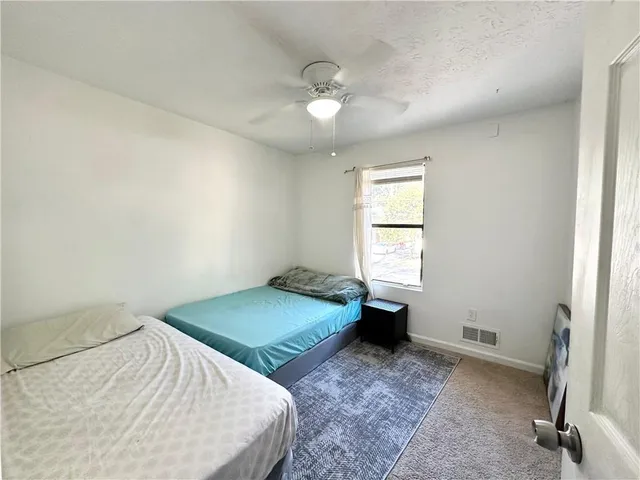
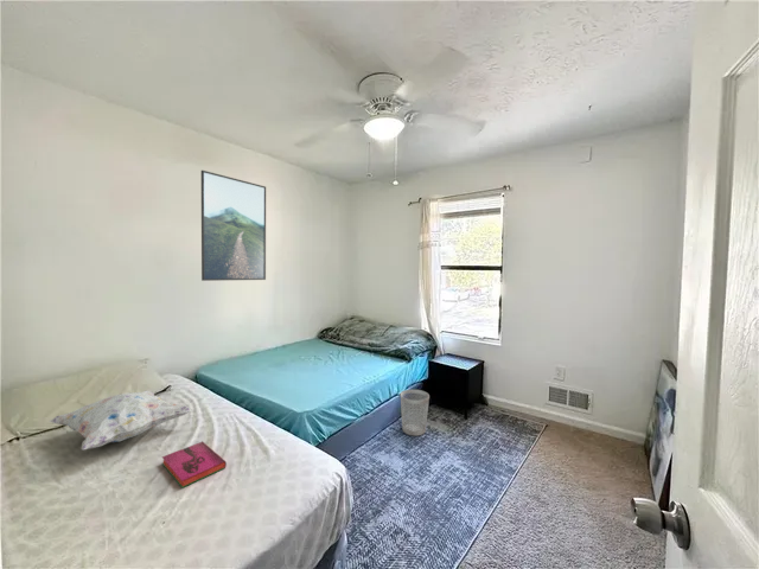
+ wastebasket (414, 413)
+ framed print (236, 230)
+ decorative pillow (123, 415)
+ hardback book (193, 461)
